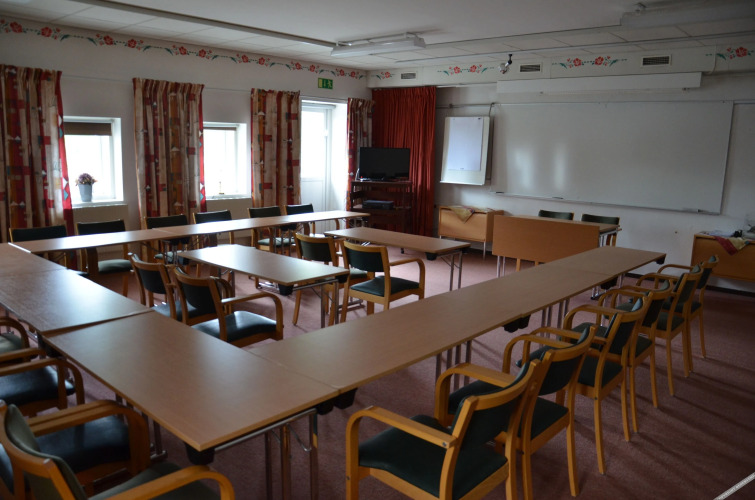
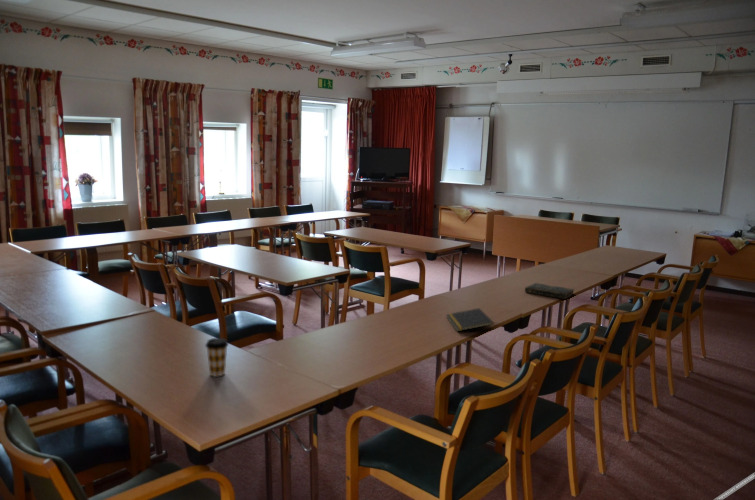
+ notepad (468, 319)
+ bible (549, 290)
+ coffee cup (217, 357)
